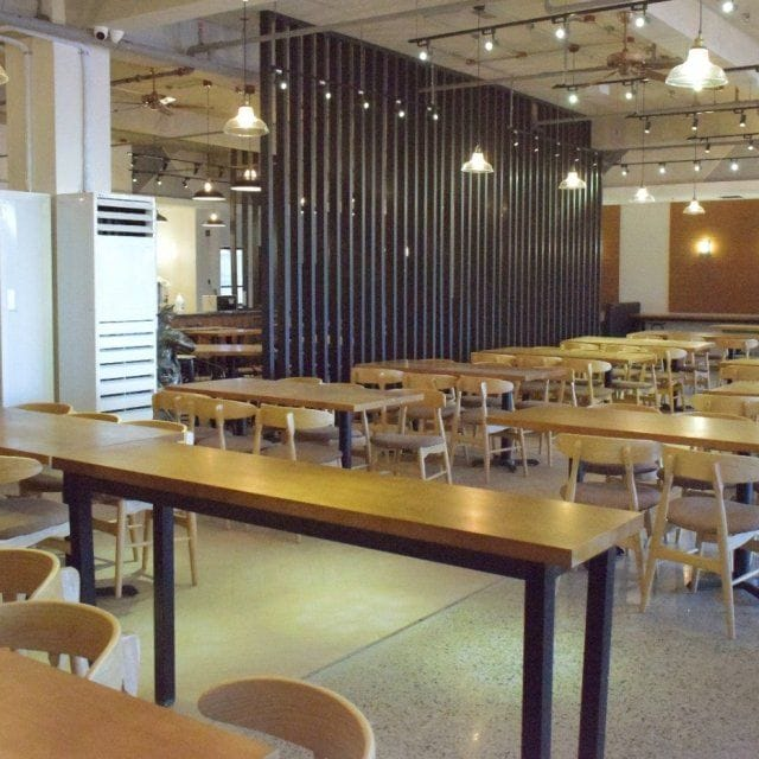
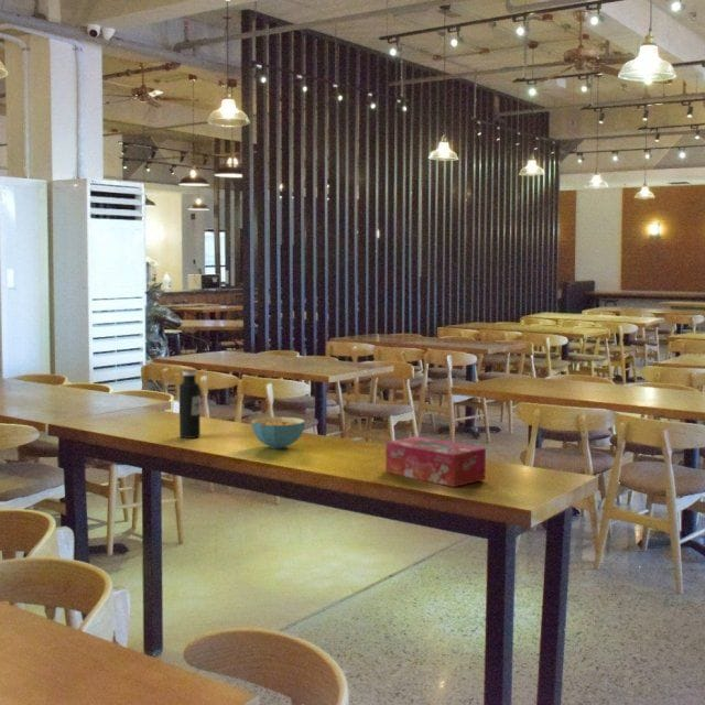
+ cereal bowl (278, 434)
+ tissue box (434, 459)
+ water bottle (189, 403)
